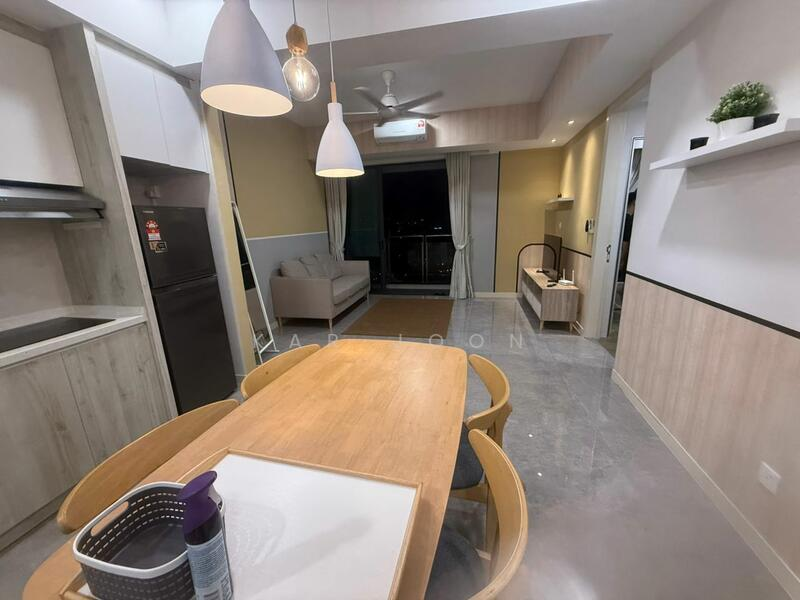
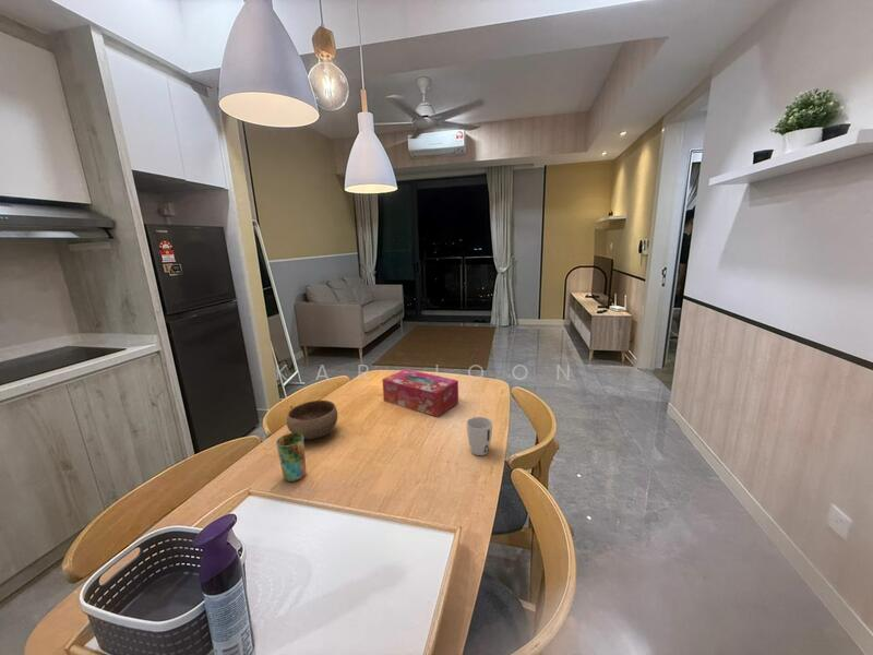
+ cup (479, 437)
+ tissue box (420, 391)
+ cup (292, 457)
+ bowl (313, 421)
